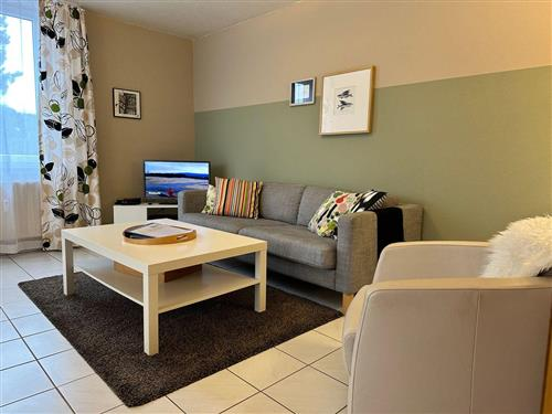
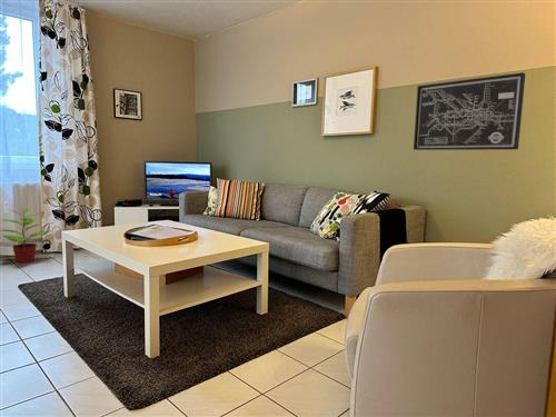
+ potted plant (23, 234)
+ wall art (464, 115)
